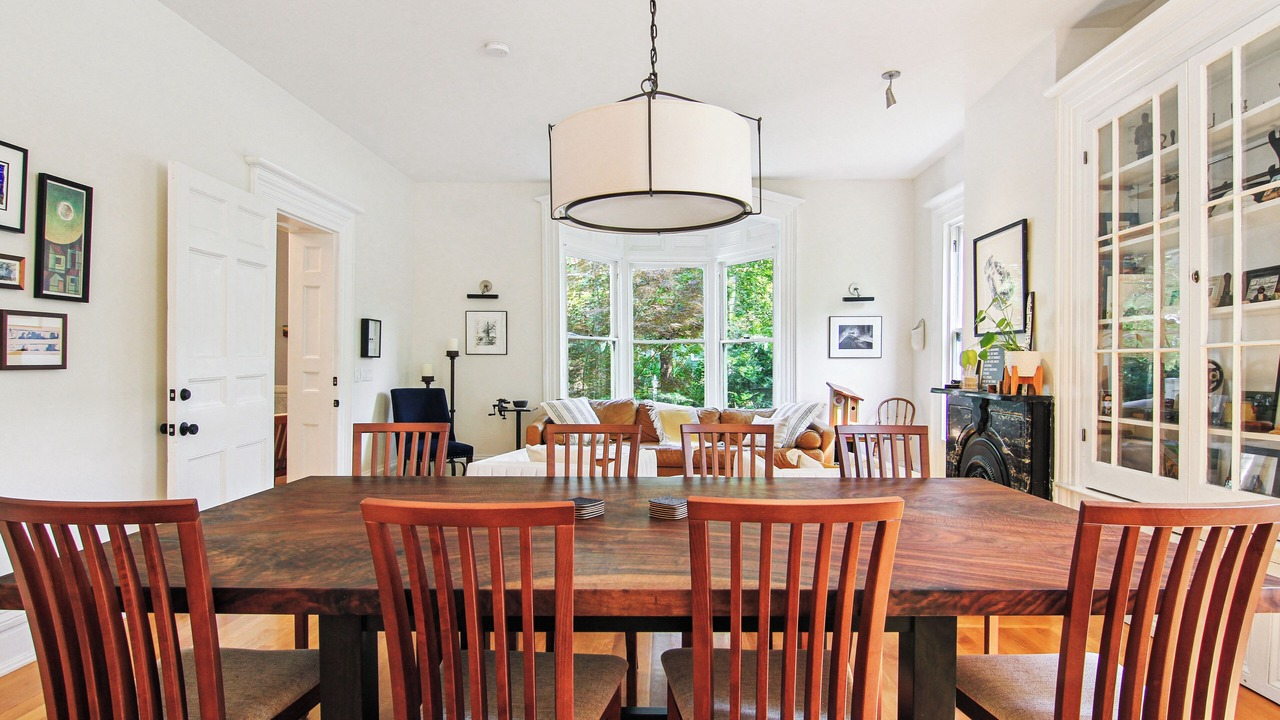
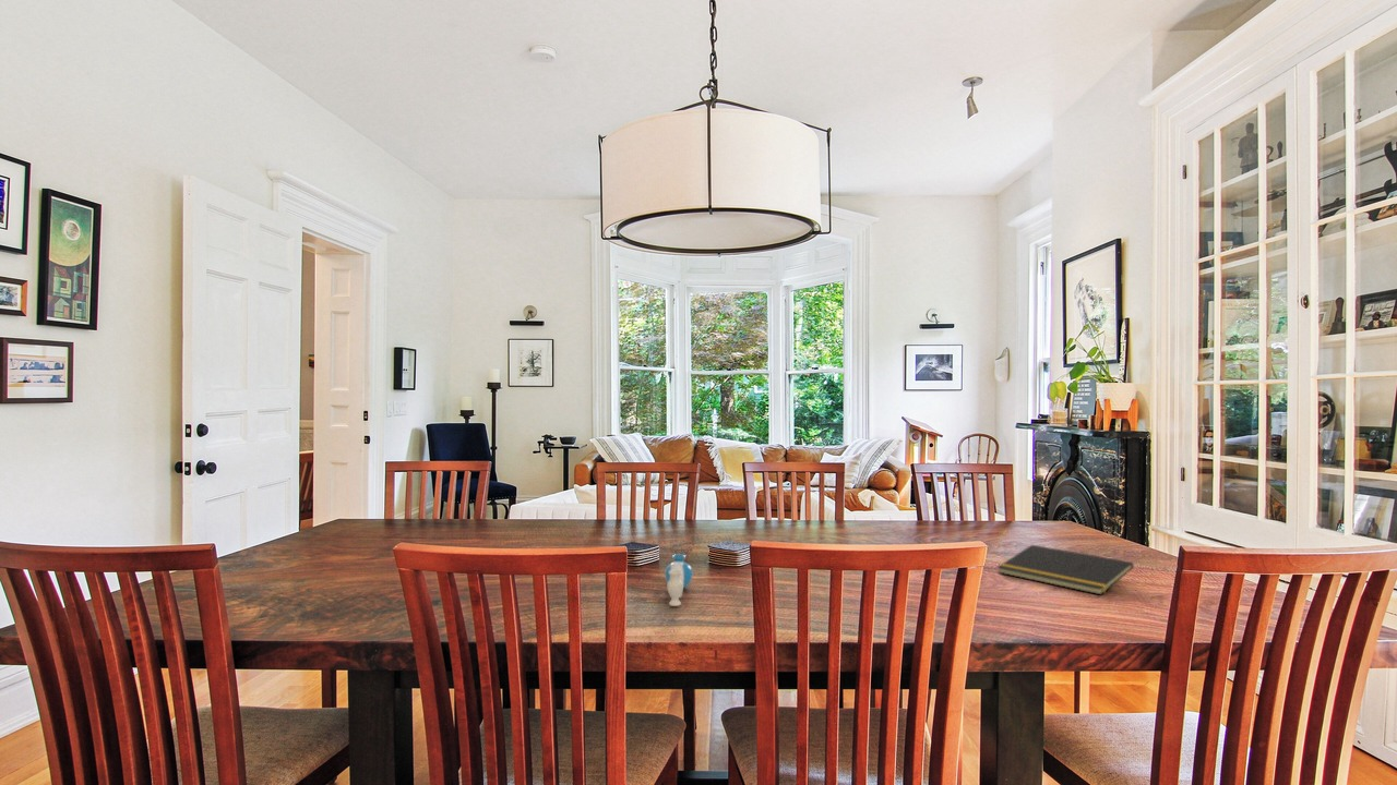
+ vase (678, 573)
+ notepad (1063, 567)
